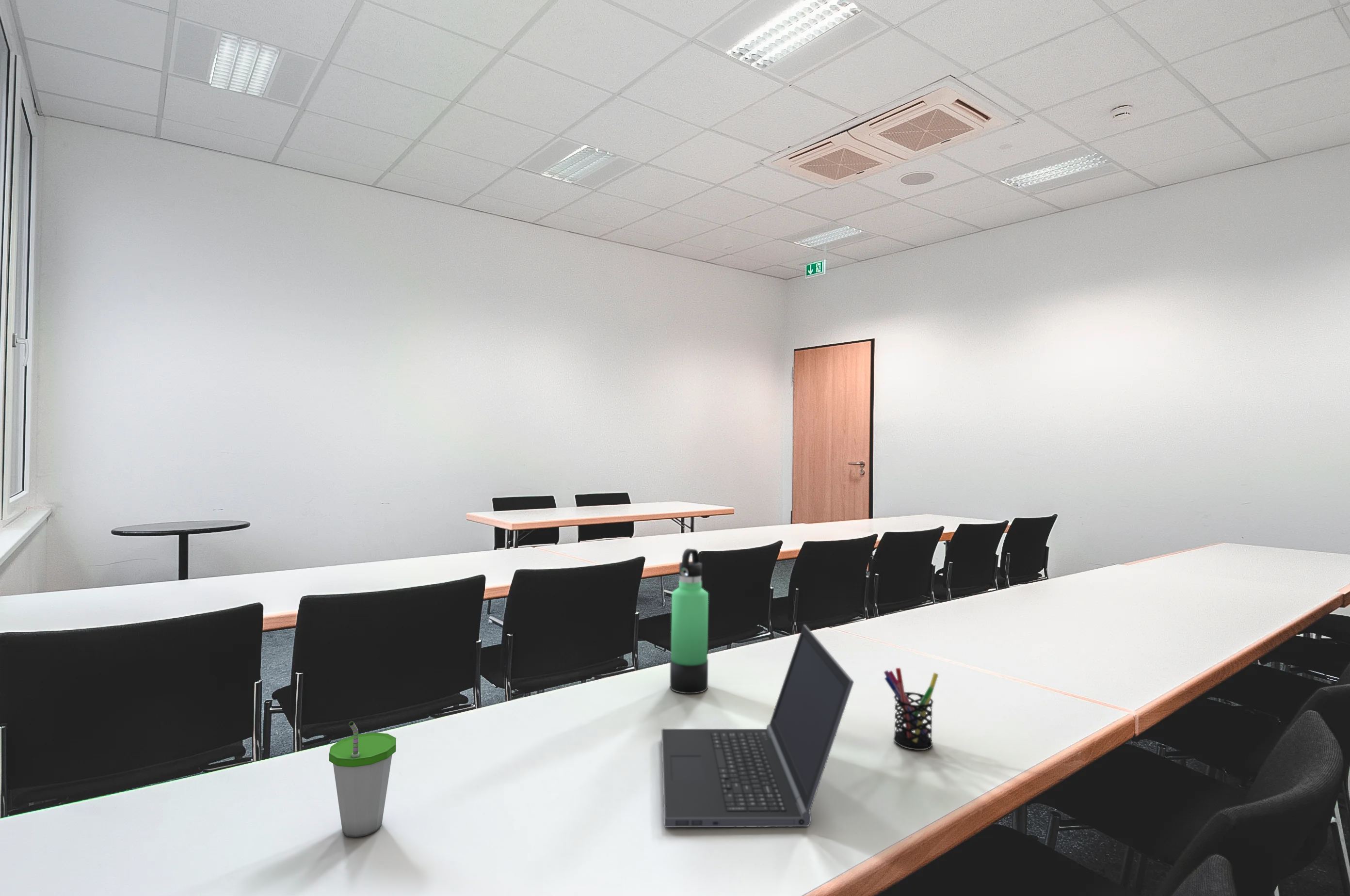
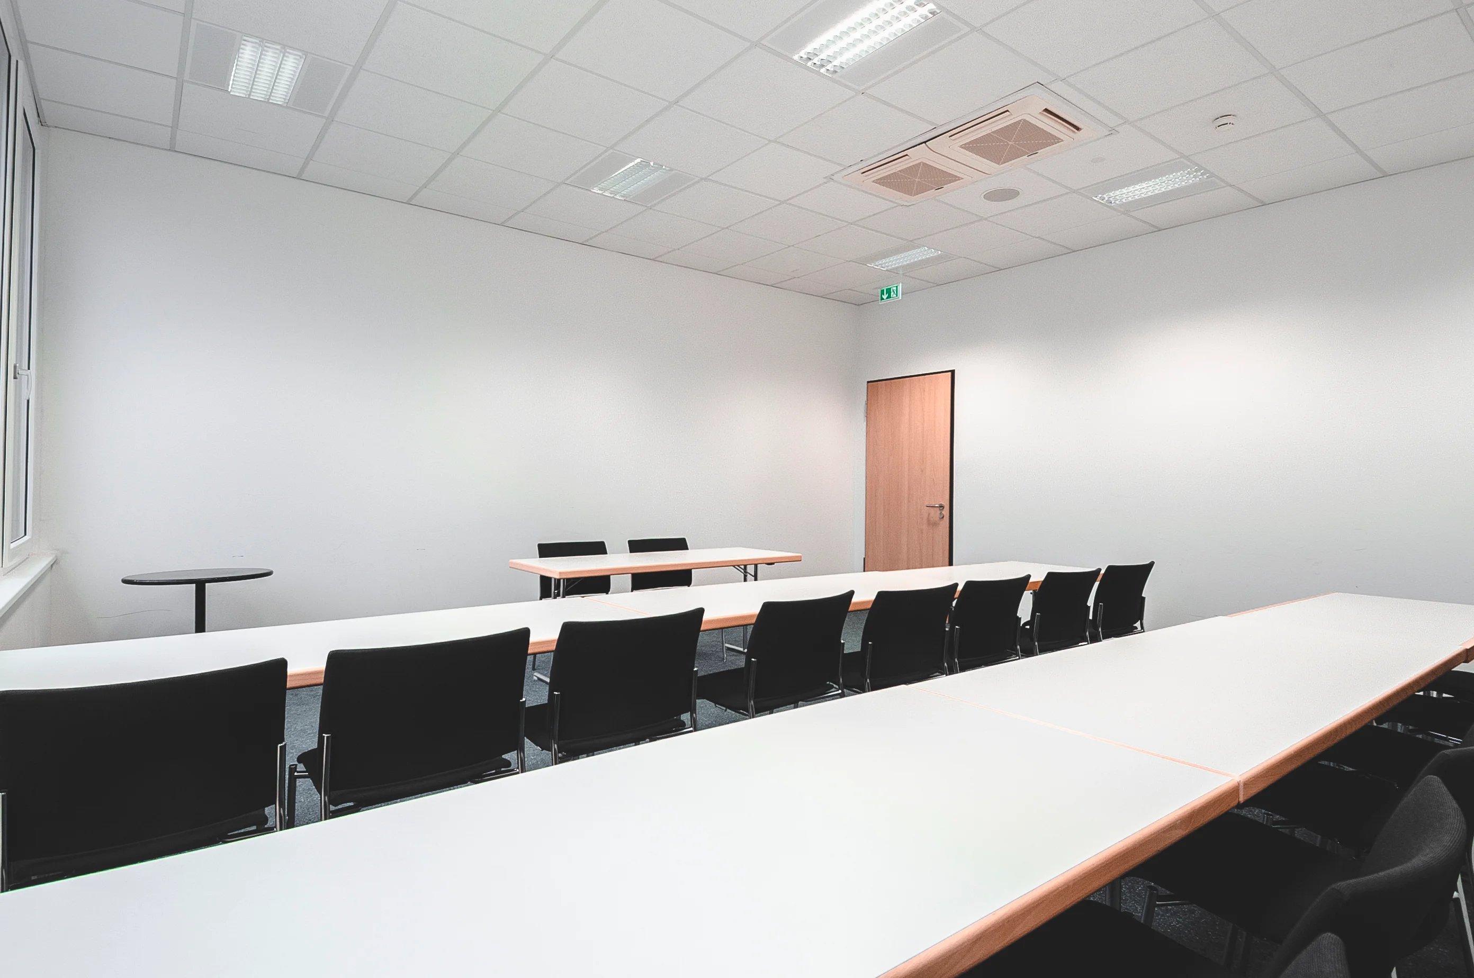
- laptop computer (745, 729)
- cup (363, 768)
- thermos bottle (690, 618)
- pen holder (914, 706)
